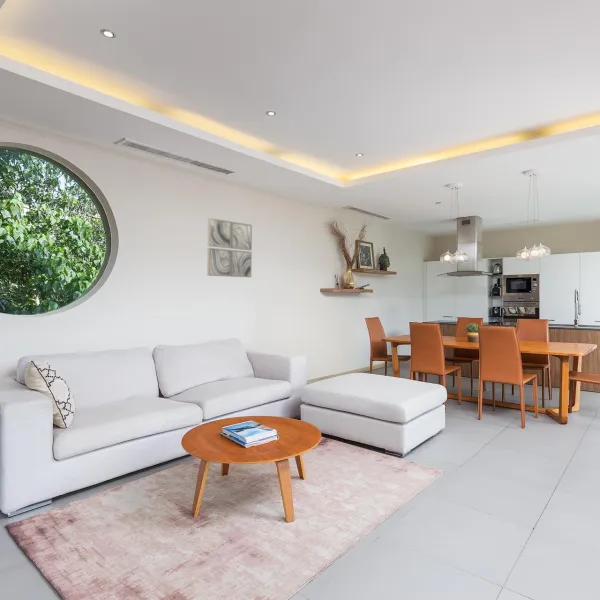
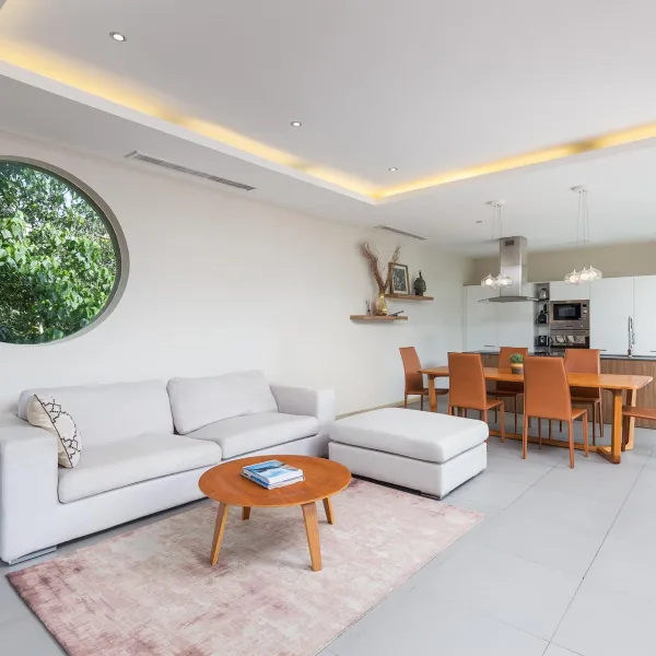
- wall art (231, 248)
